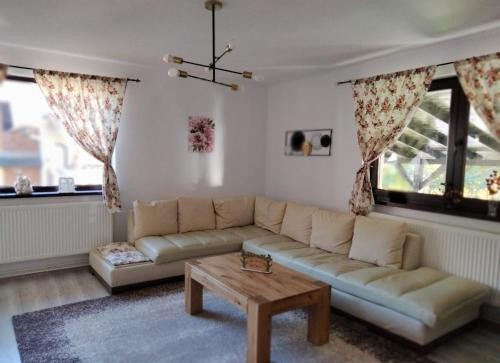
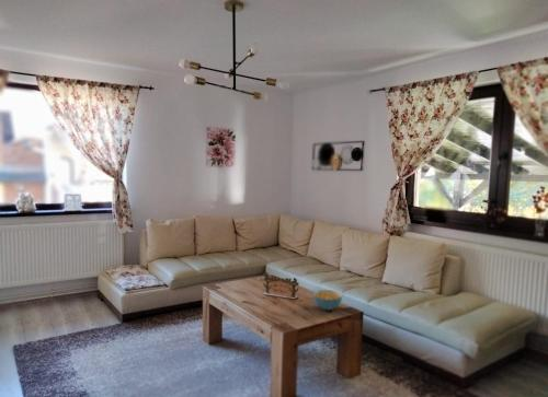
+ cereal bowl (327, 301)
